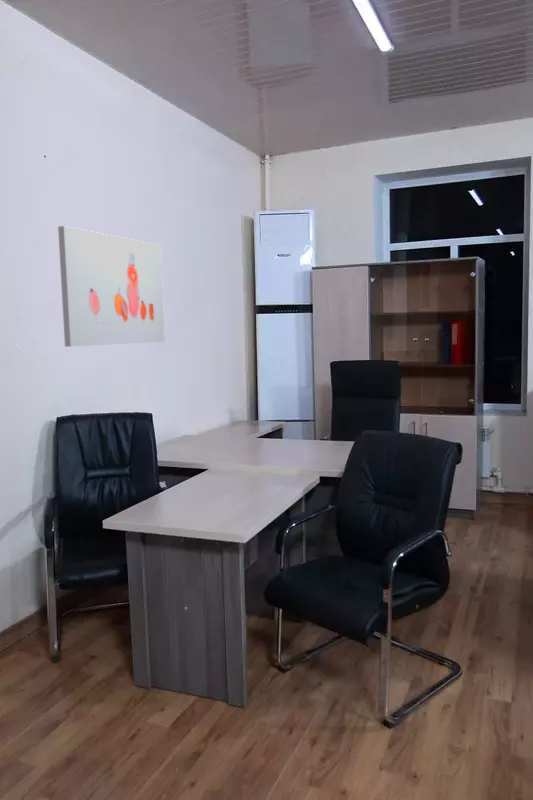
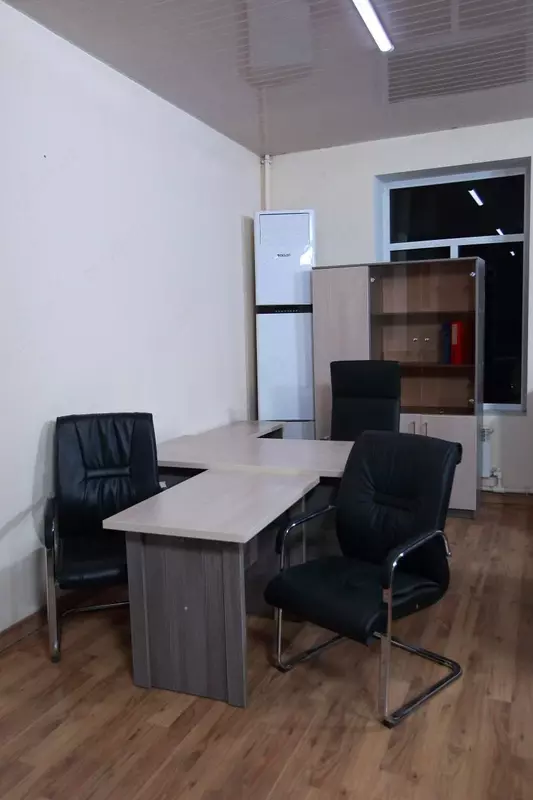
- wall art (117, 290)
